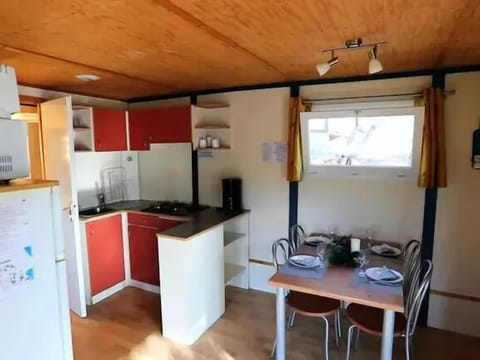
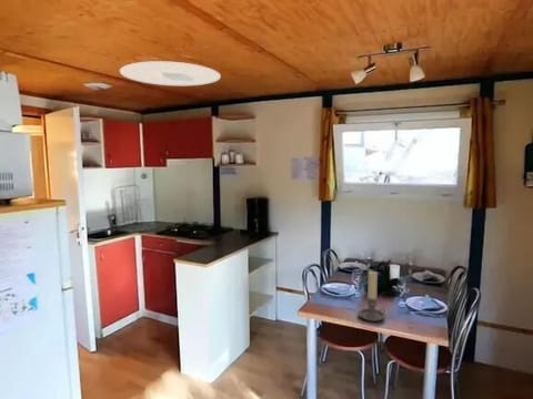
+ candle holder (374, 294)
+ ceiling light (171, 70)
